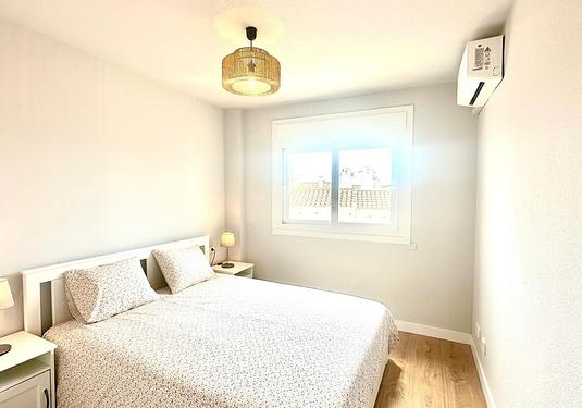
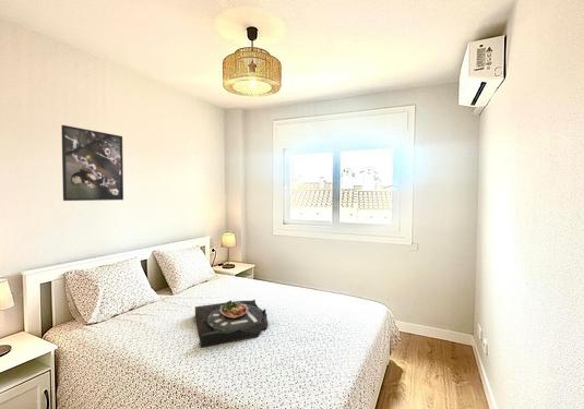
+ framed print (95, 166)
+ serving tray (231, 312)
